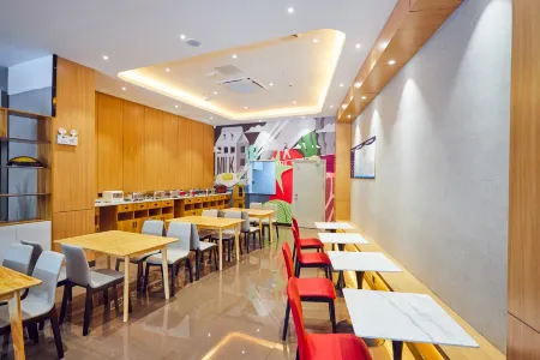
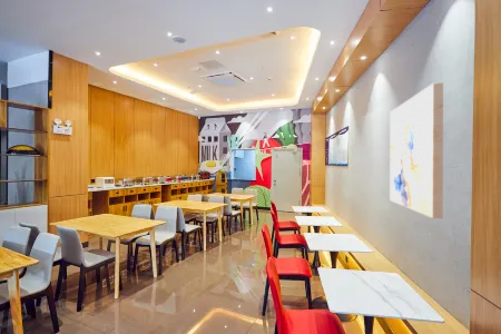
+ wall art (410, 154)
